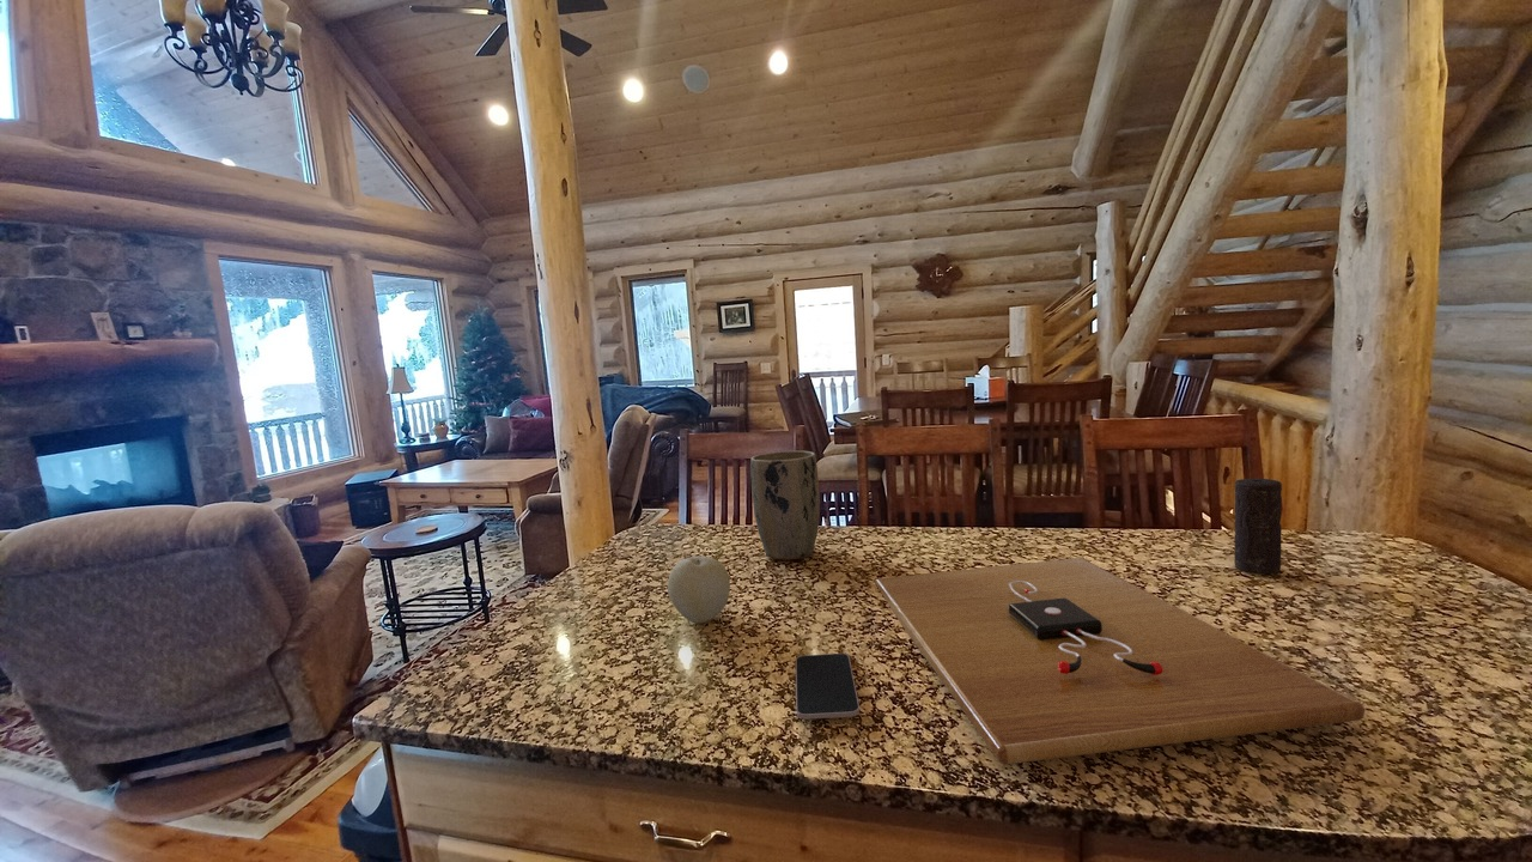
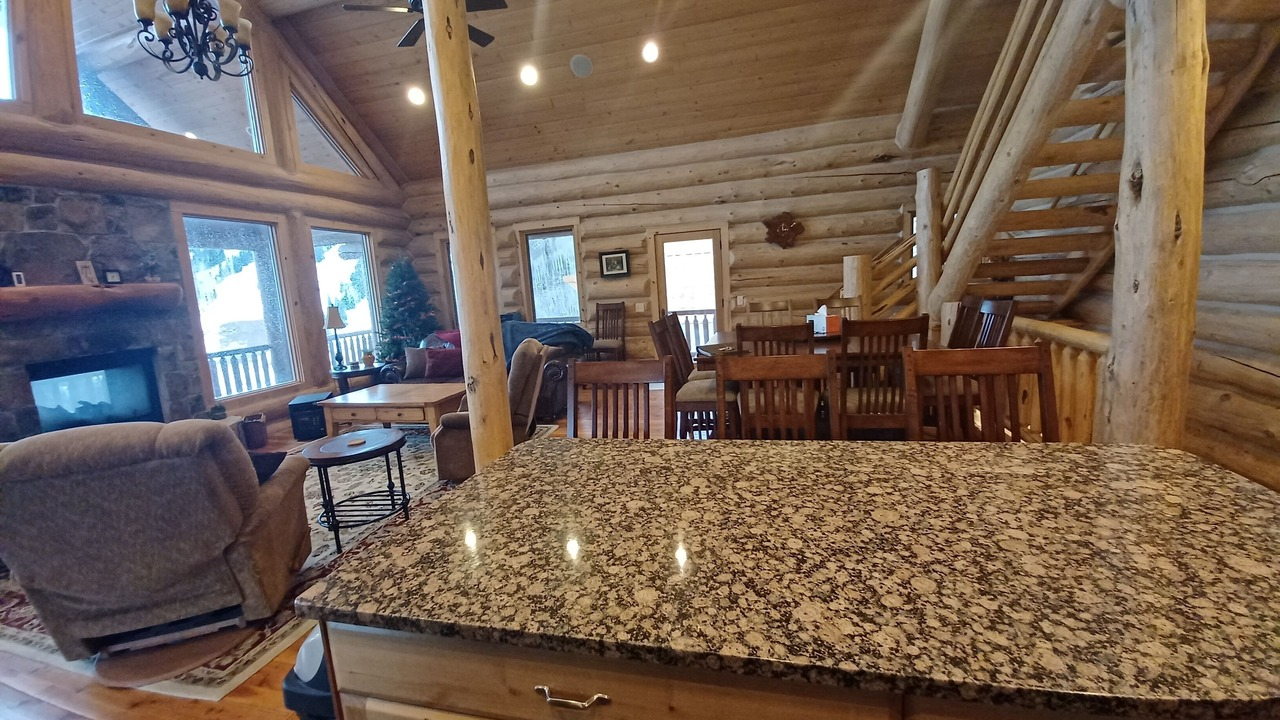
- smartphone (825, 682)
- fruit (699, 588)
- candle (1257, 524)
- cutting board (1053, 623)
- plant pot (786, 504)
